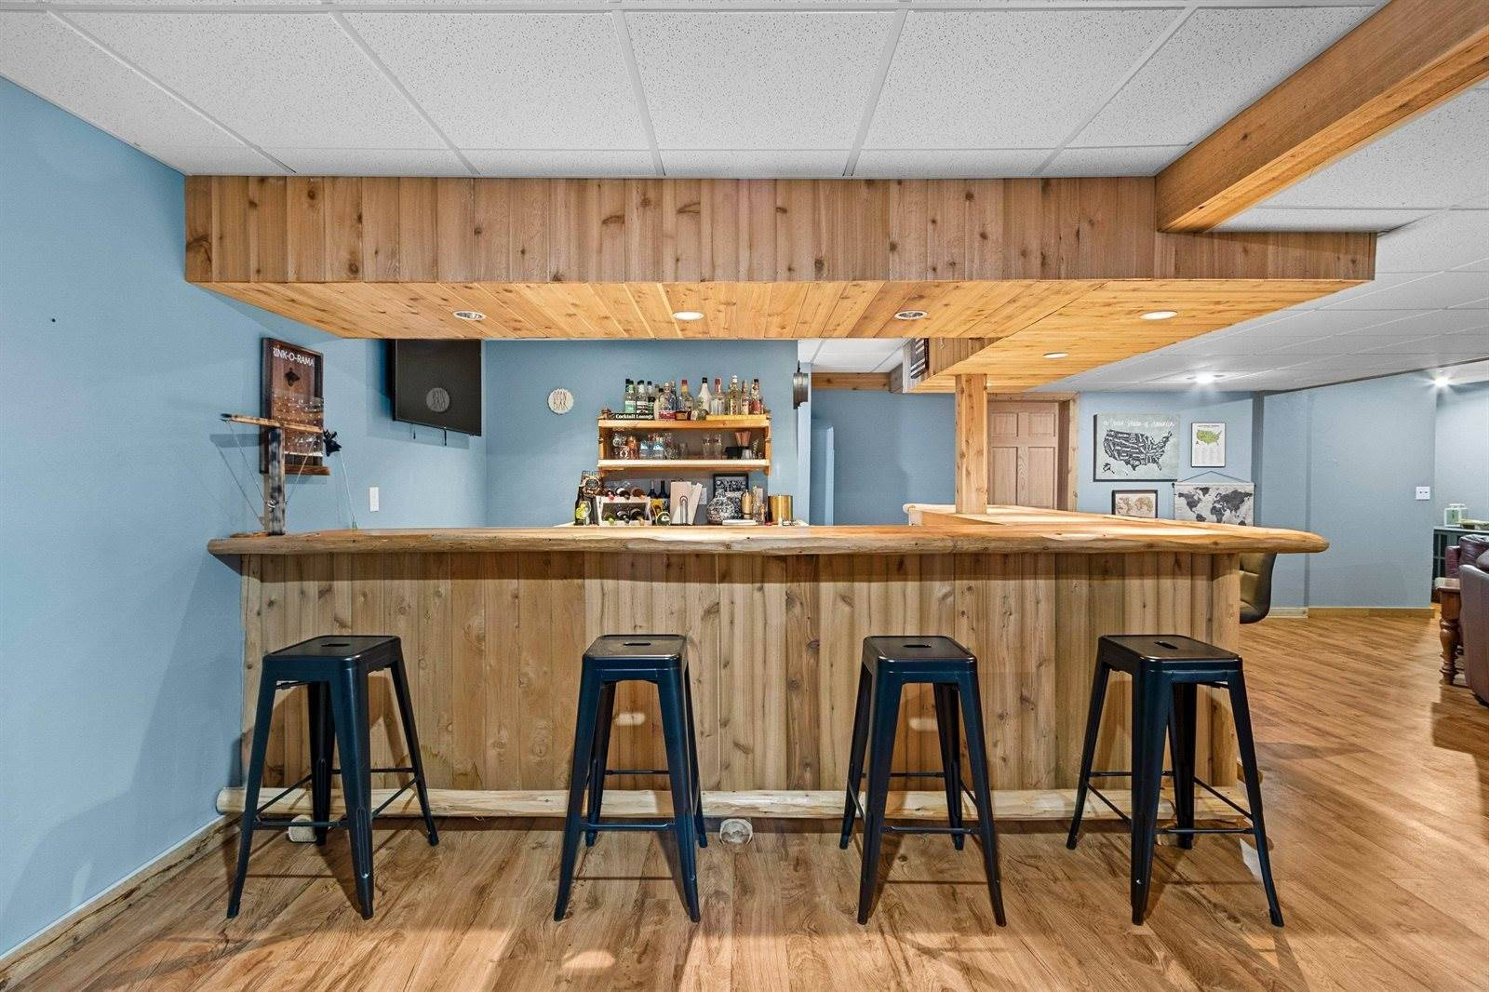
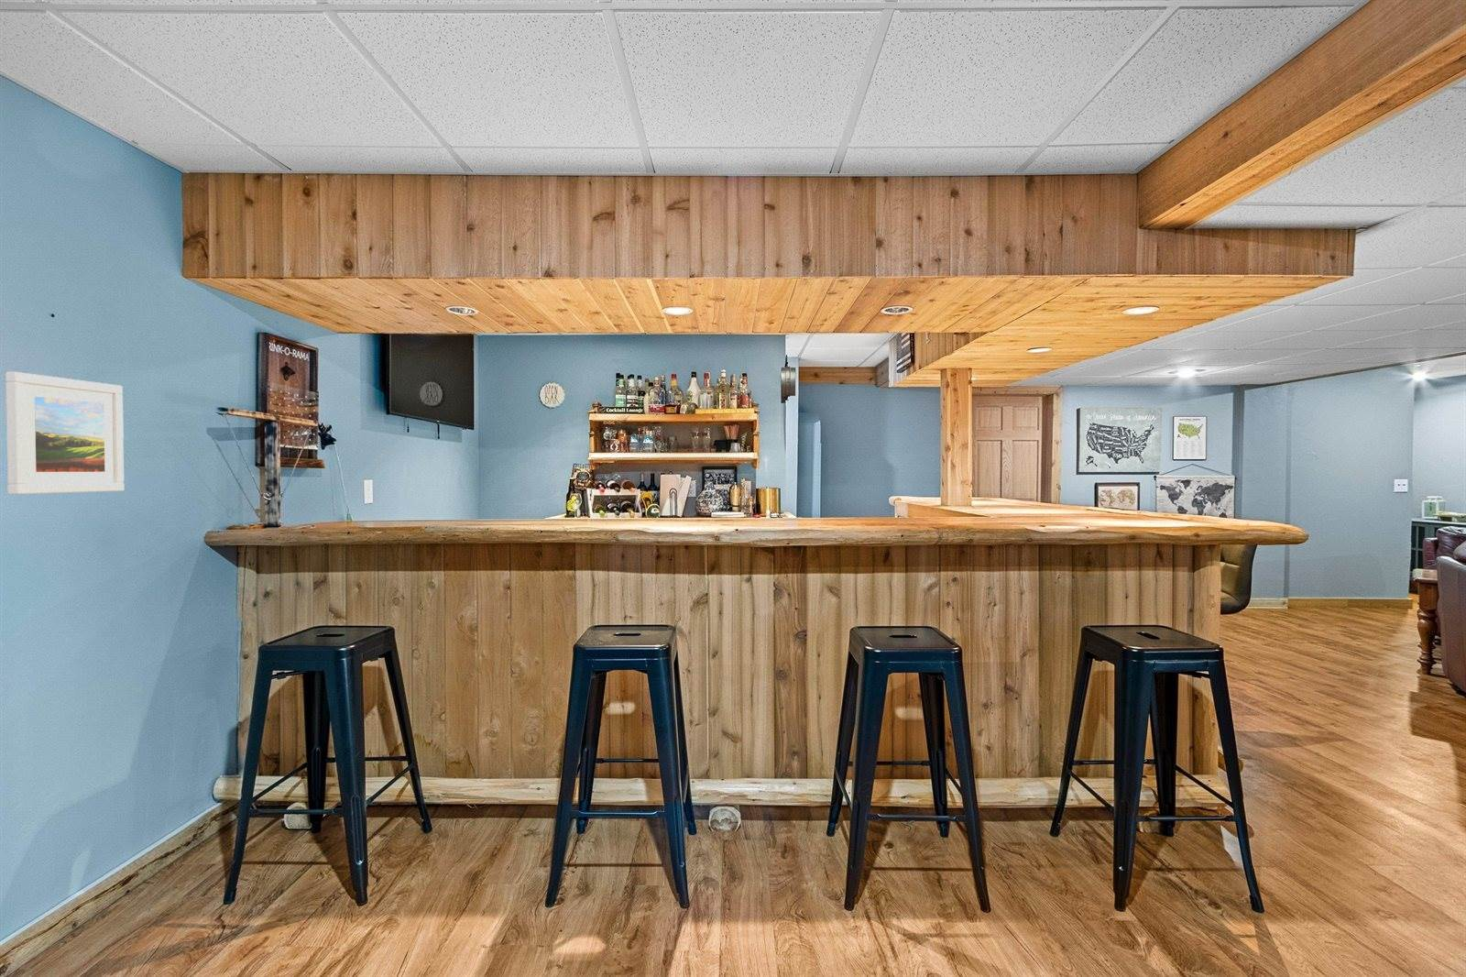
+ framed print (69, 435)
